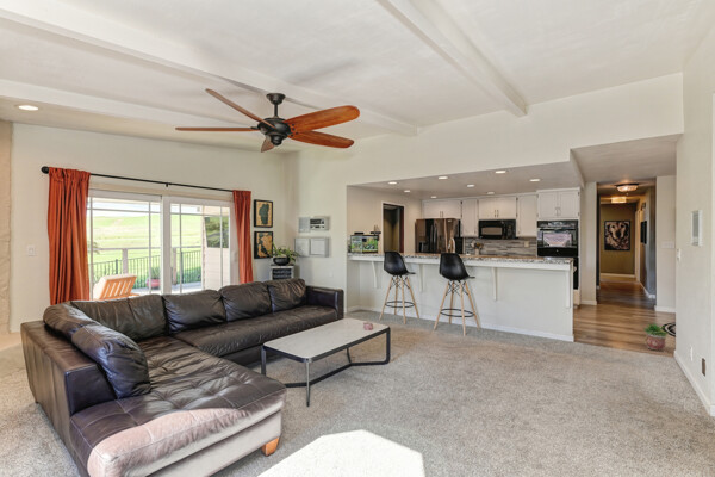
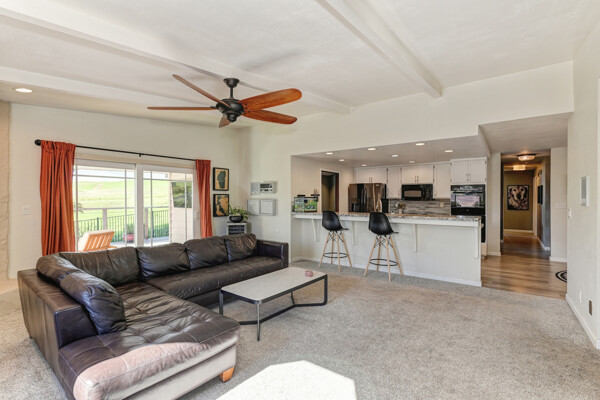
- potted plant (657, 335)
